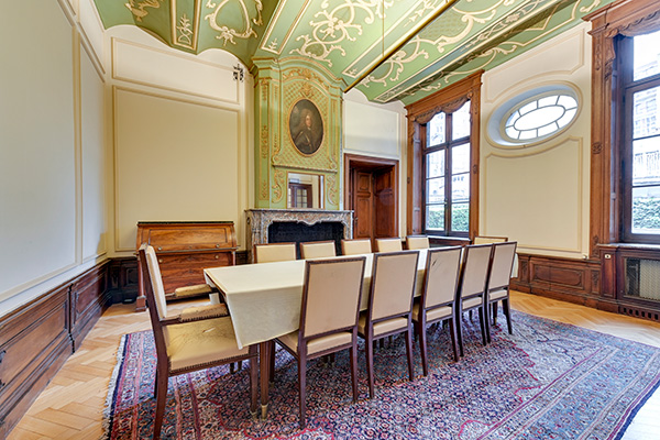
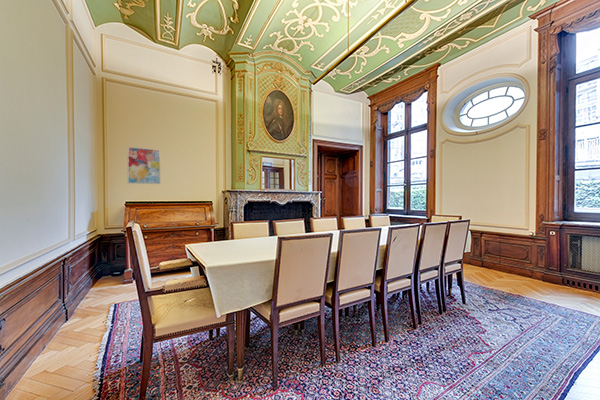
+ wall art (144, 166)
